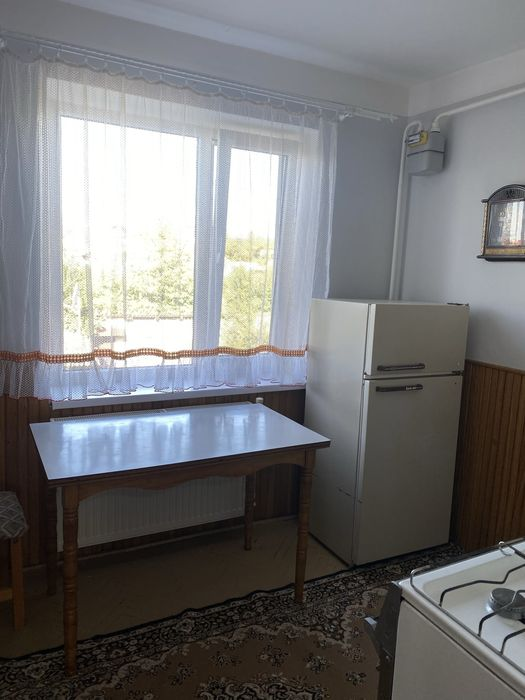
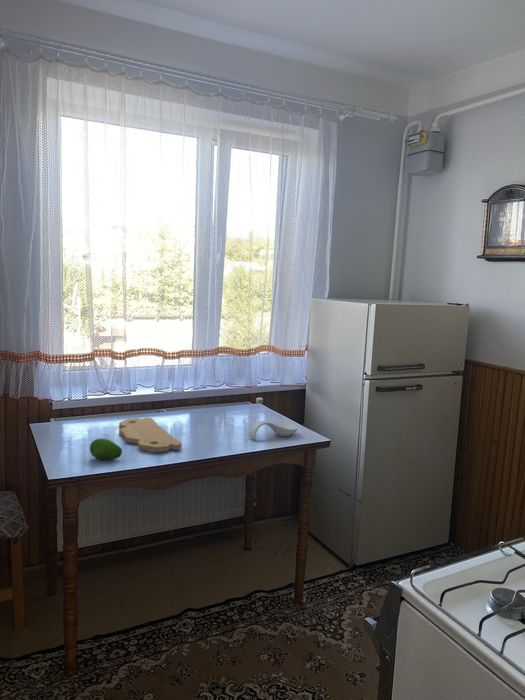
+ fruit (105, 449)
+ cutting board (144, 433)
+ spoon rest (273, 428)
